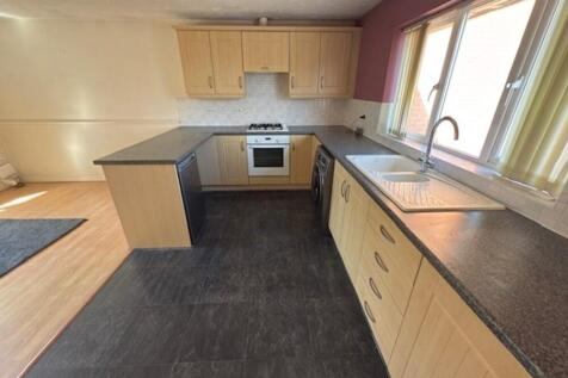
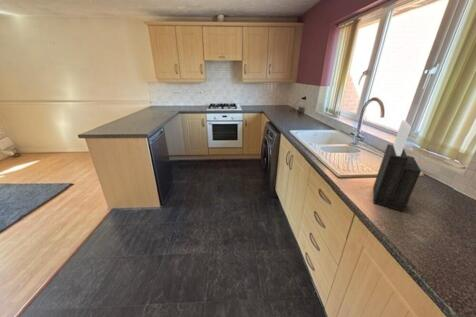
+ knife block (402, 164)
